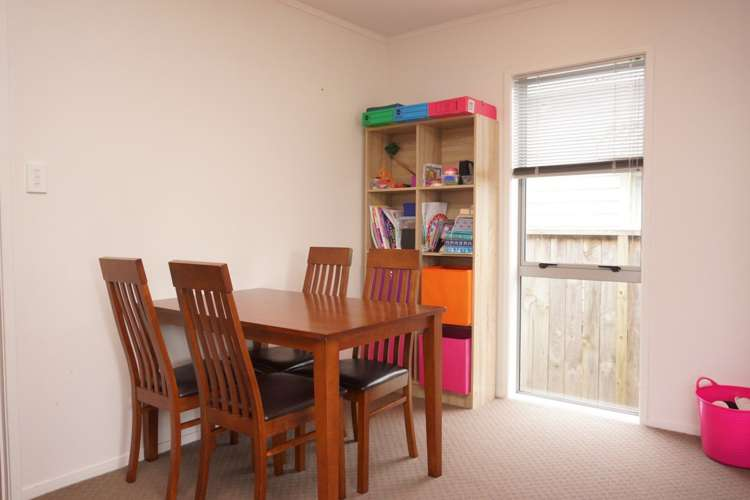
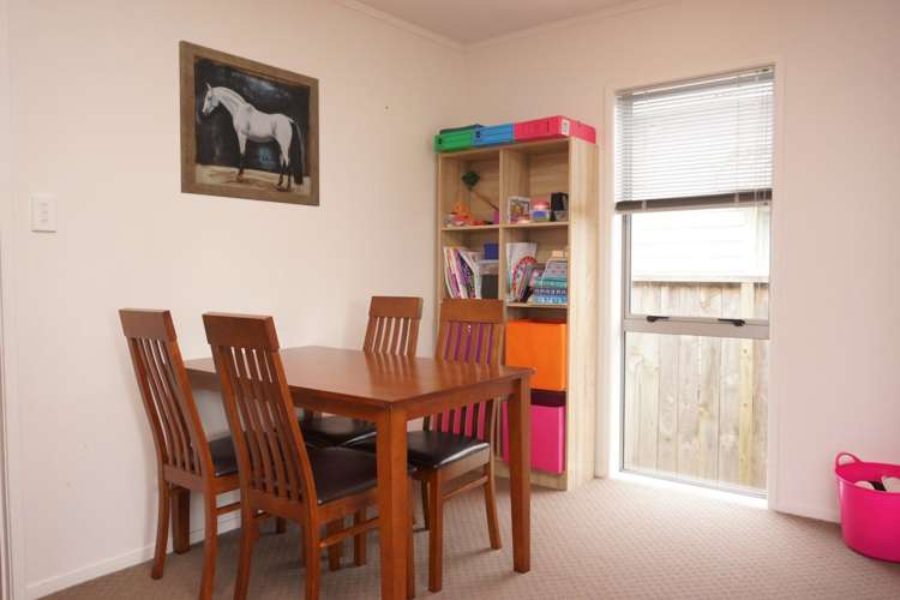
+ wall art (256, 131)
